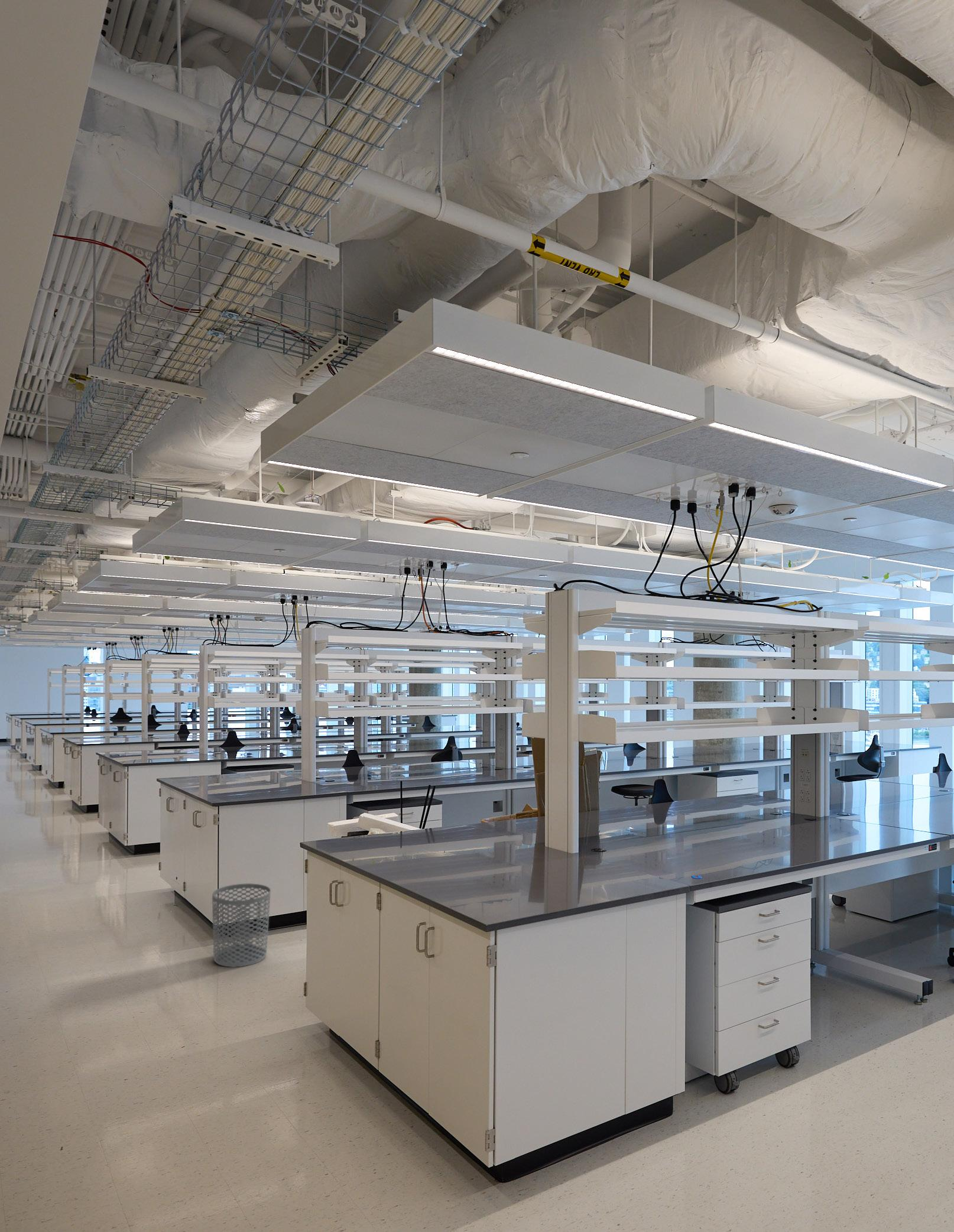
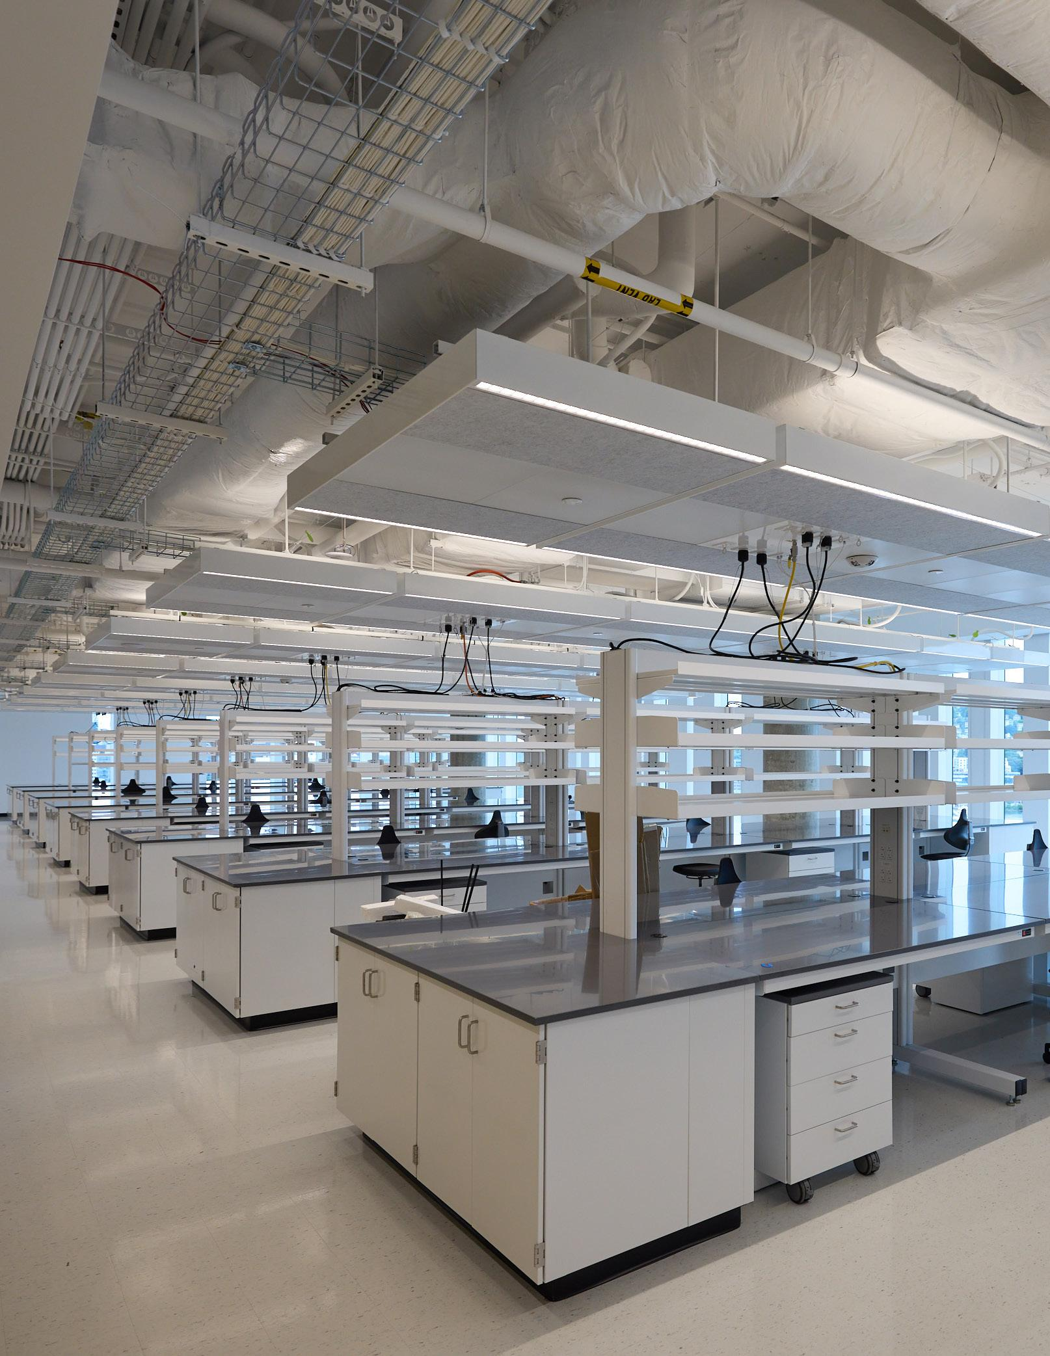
- waste bin (241, 925)
